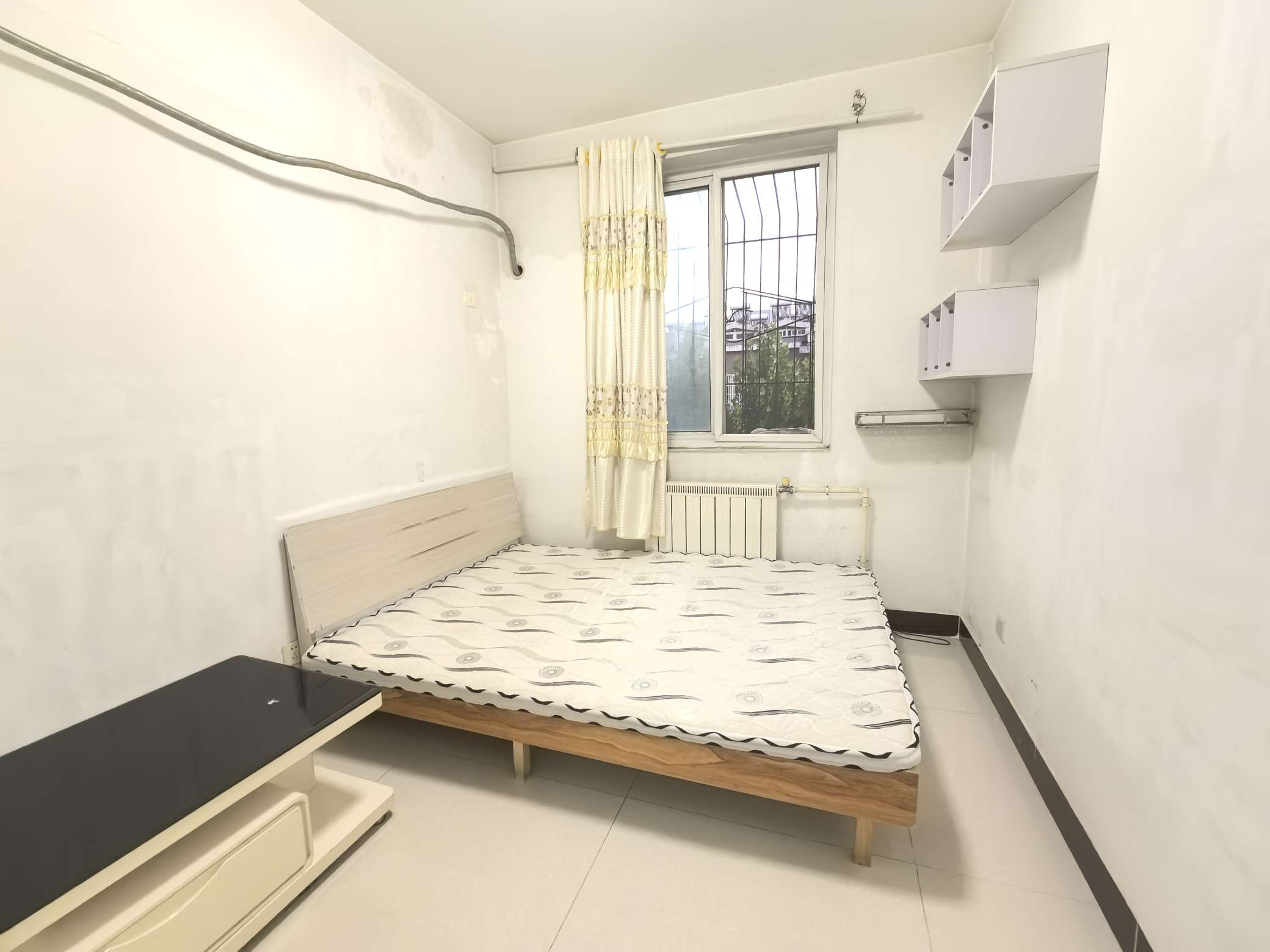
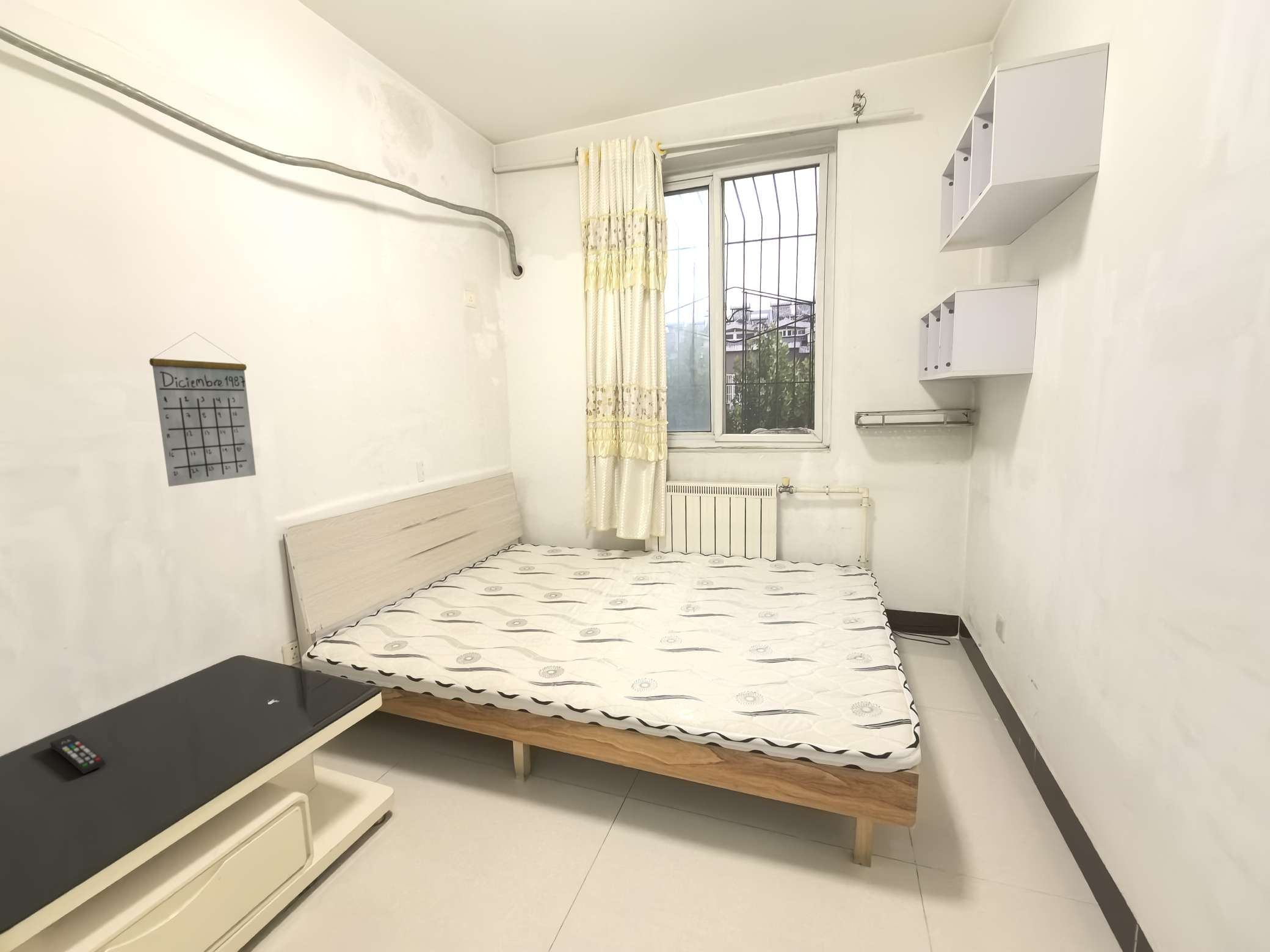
+ calendar (206, 408)
+ remote control (76, 753)
